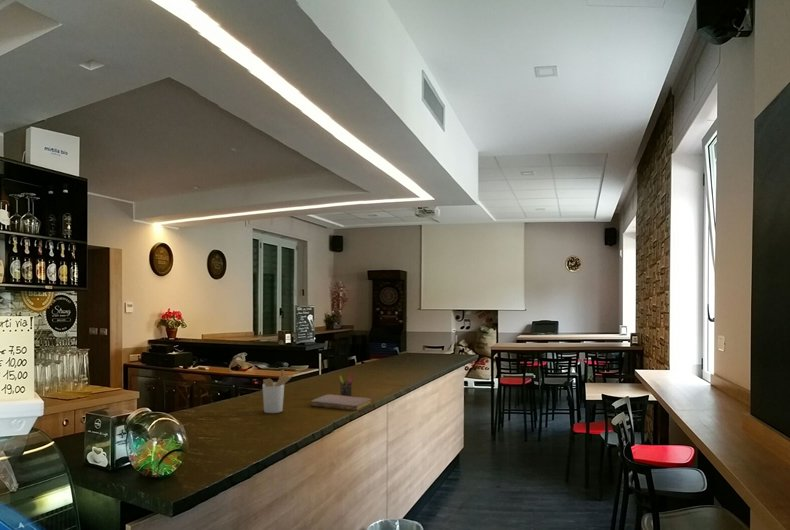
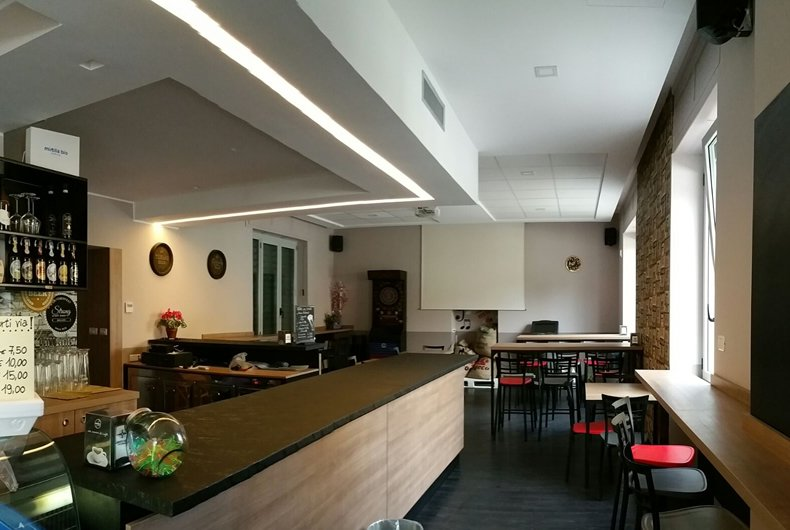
- notebook (341, 402)
- pen holder (345, 384)
- utensil holder (277, 391)
